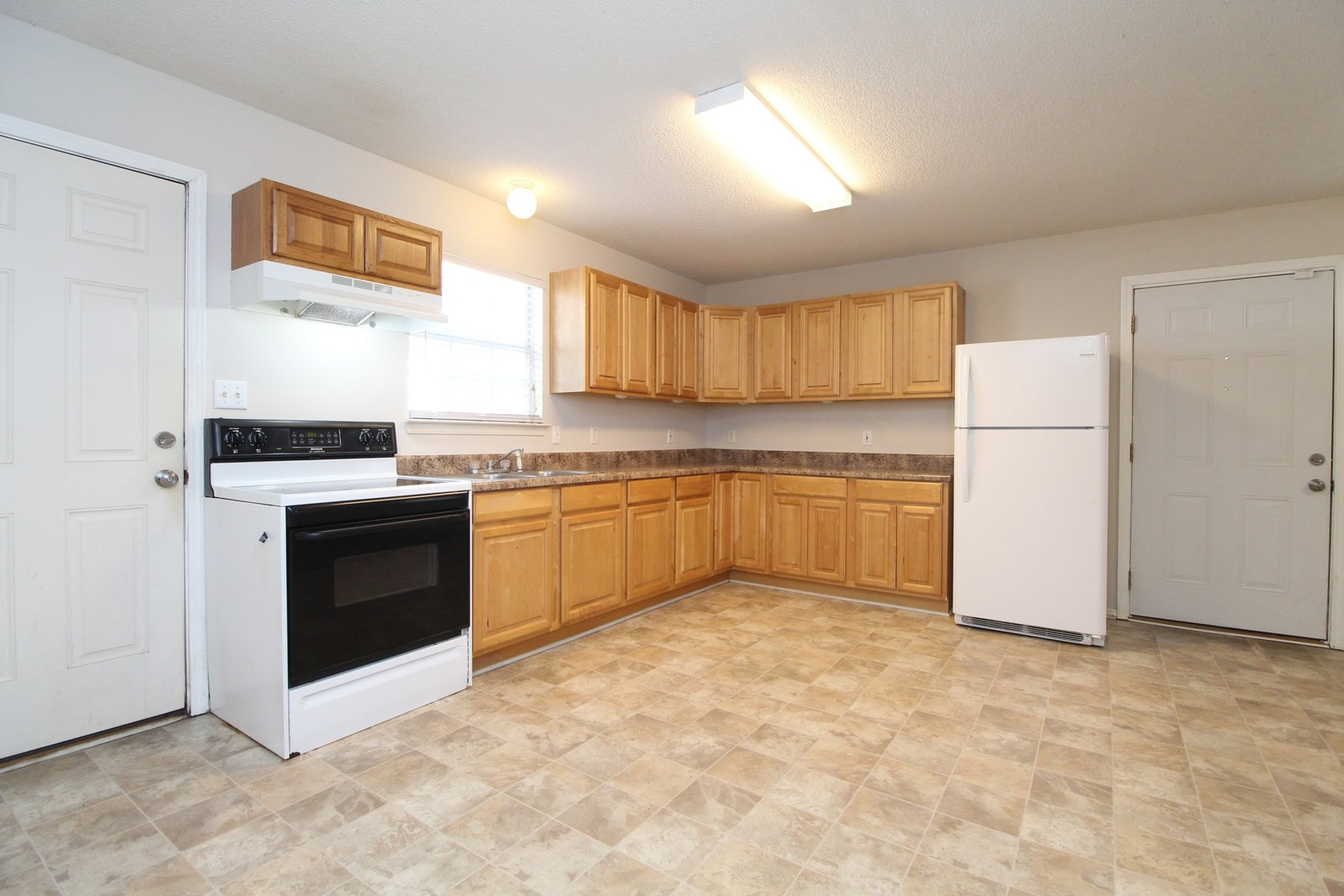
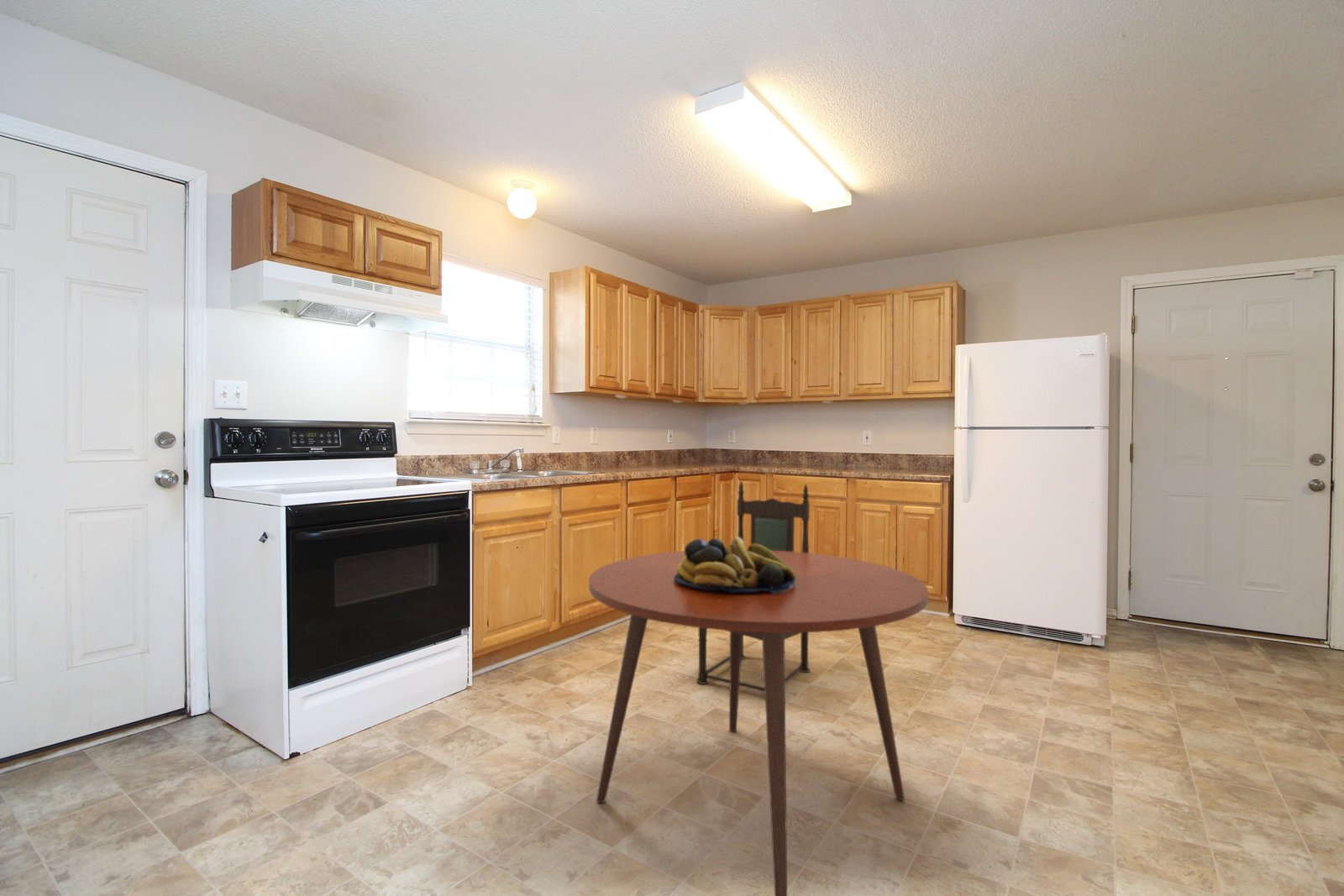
+ fruit bowl (732, 559)
+ dining chair (769, 549)
+ dining table (764, 688)
